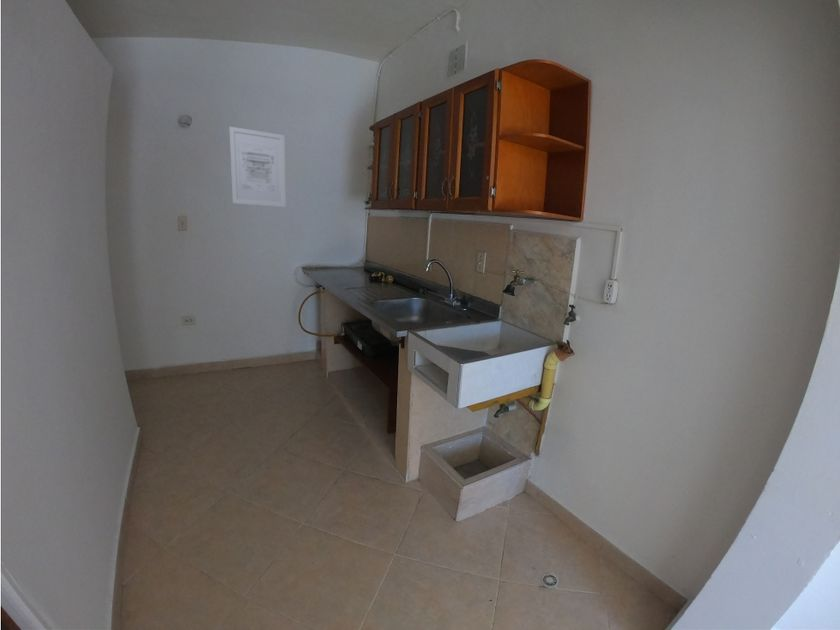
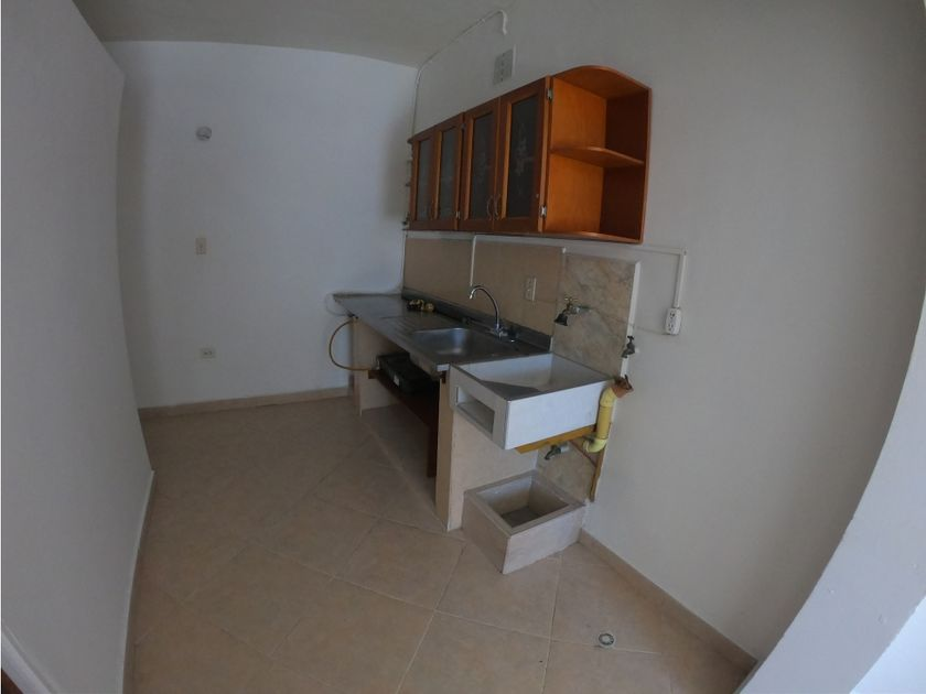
- wall art (258, 168)
